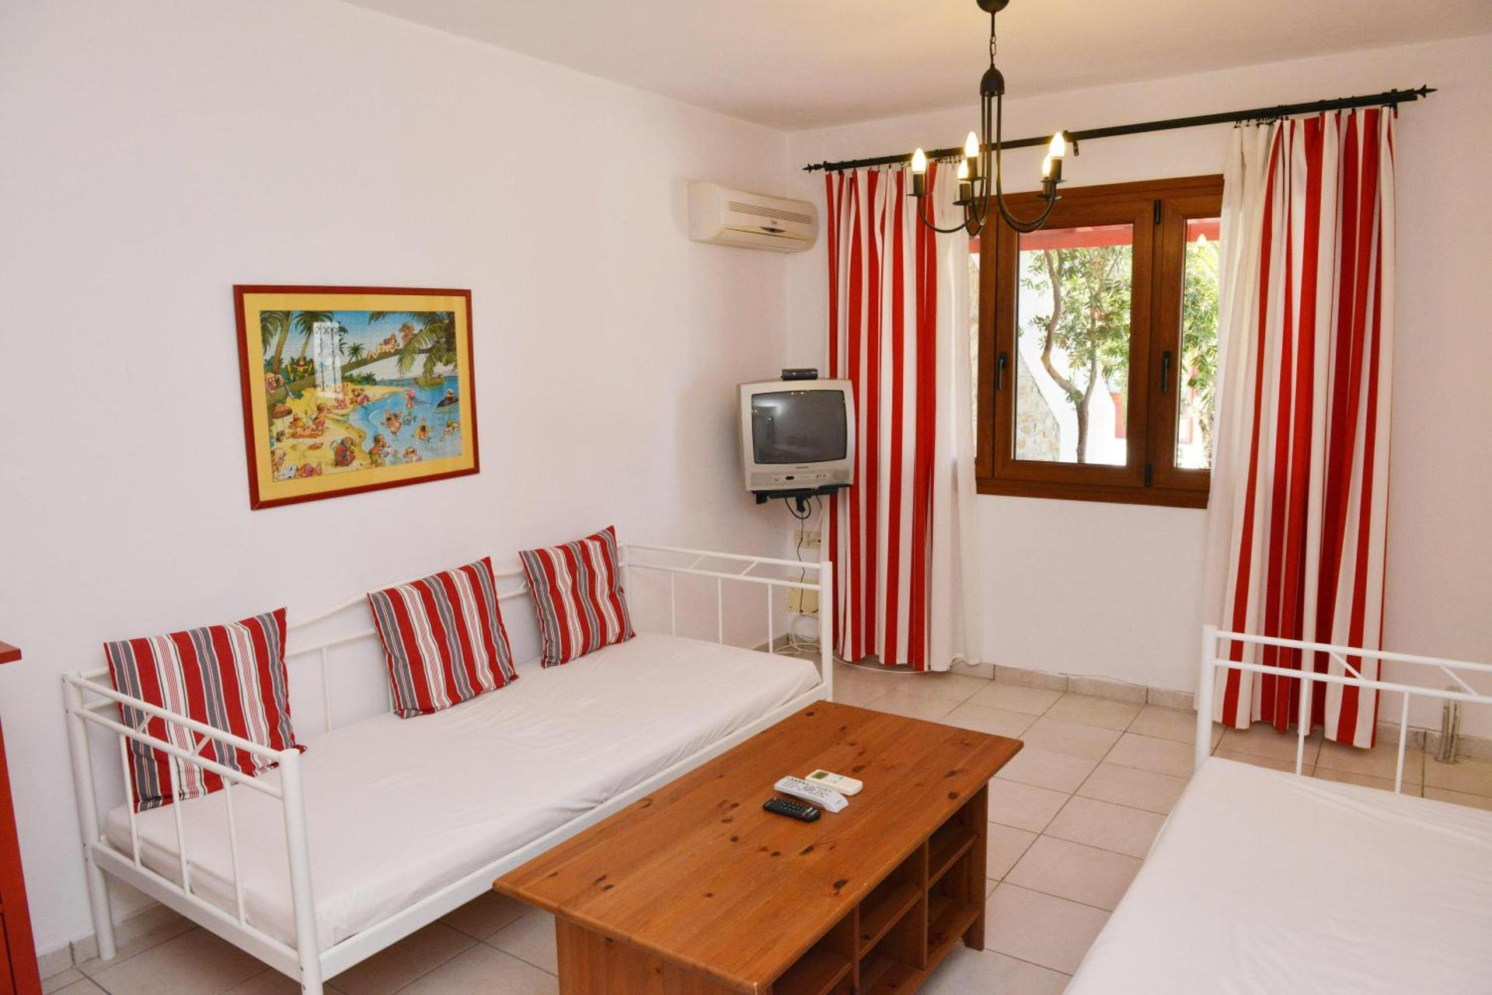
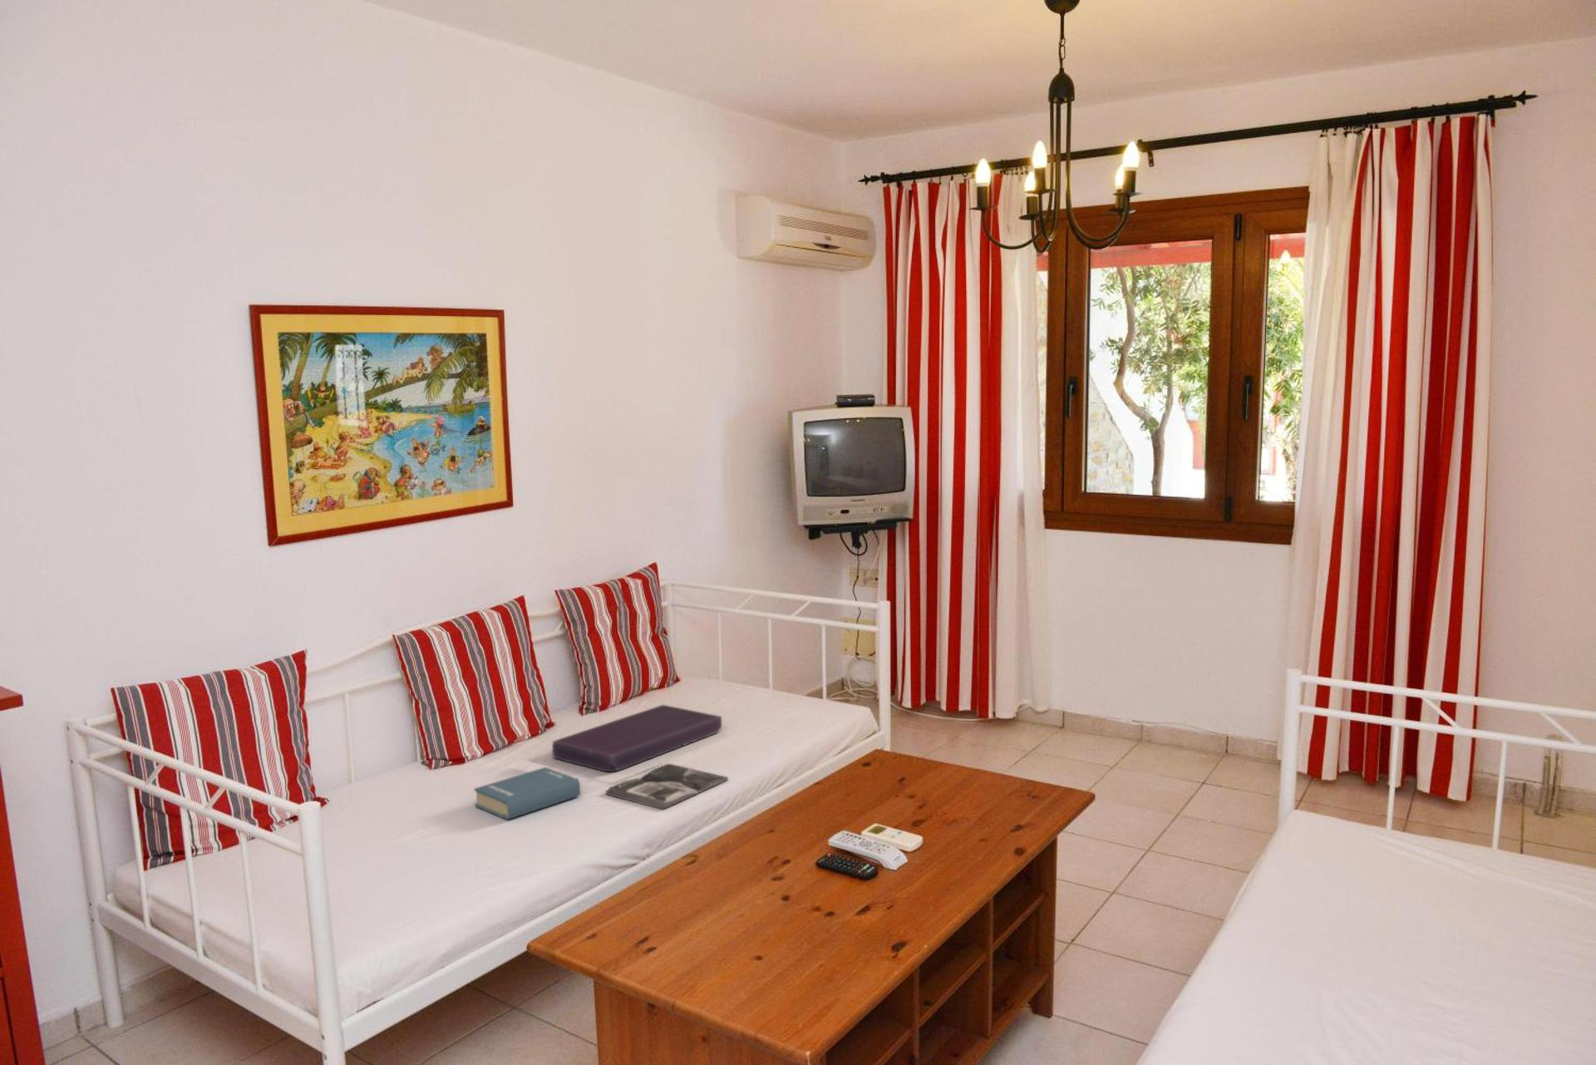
+ cushion (639, 736)
+ book (528, 793)
+ magazine (668, 784)
